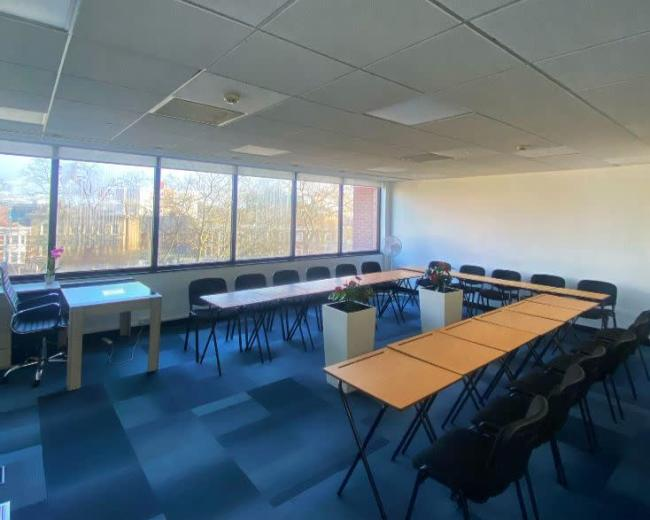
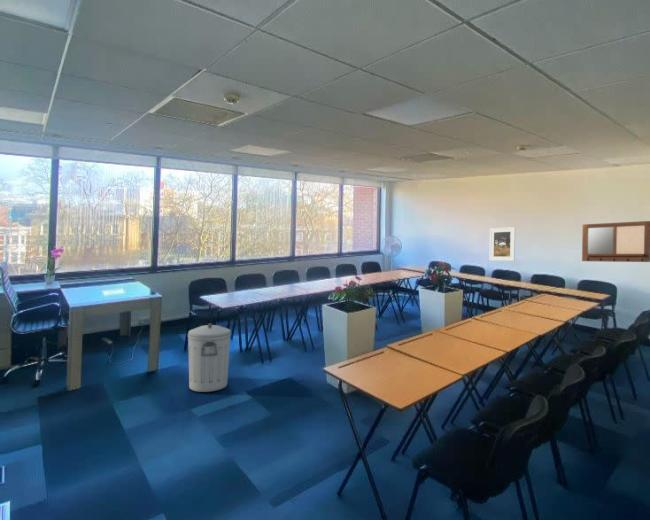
+ writing board (613, 242)
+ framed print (502, 244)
+ trash can (209, 354)
